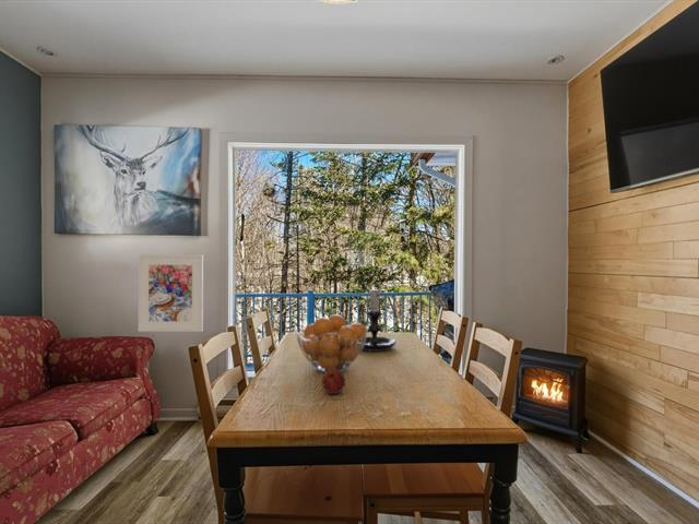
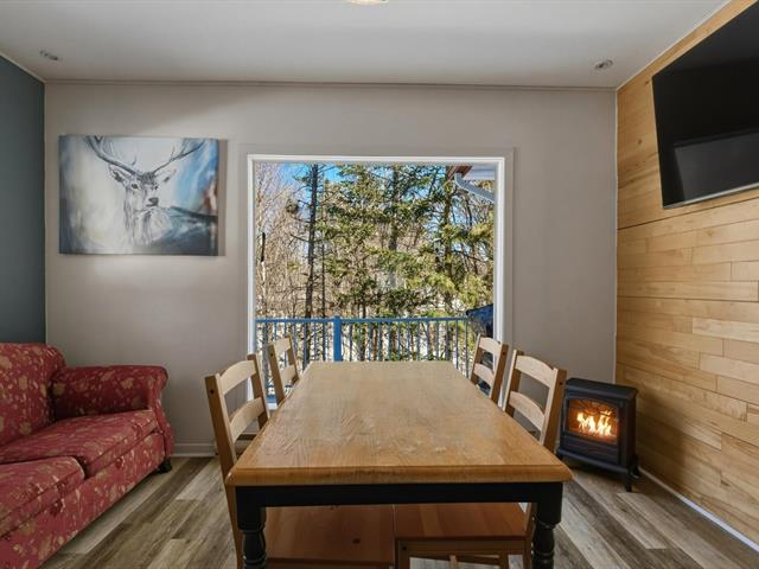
- fruit basket (331, 342)
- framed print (170, 293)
- apple (333, 380)
- candle holder (375, 317)
